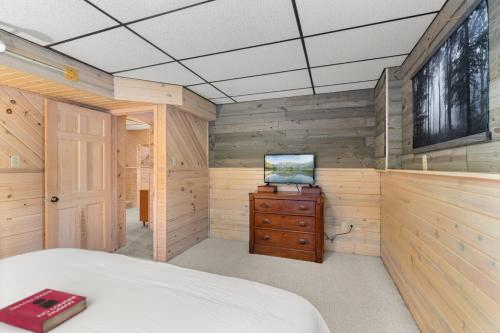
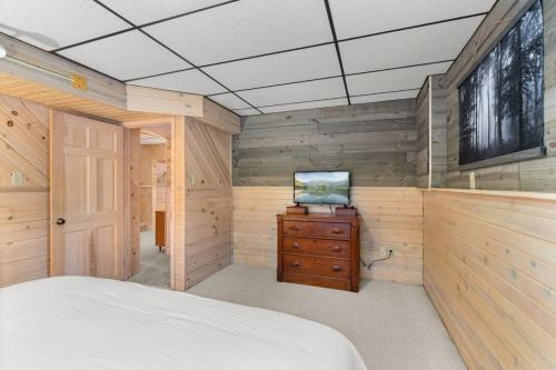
- book (44, 309)
